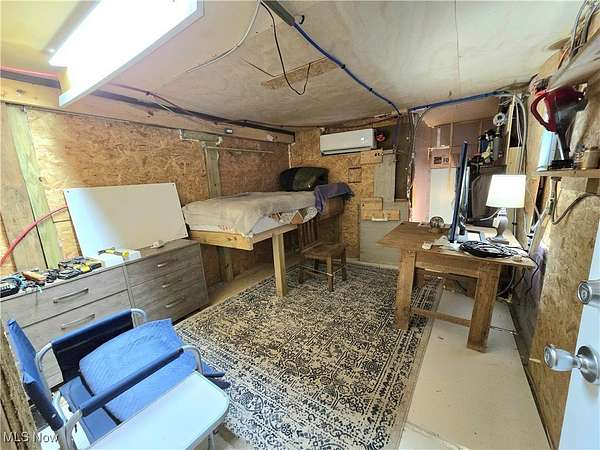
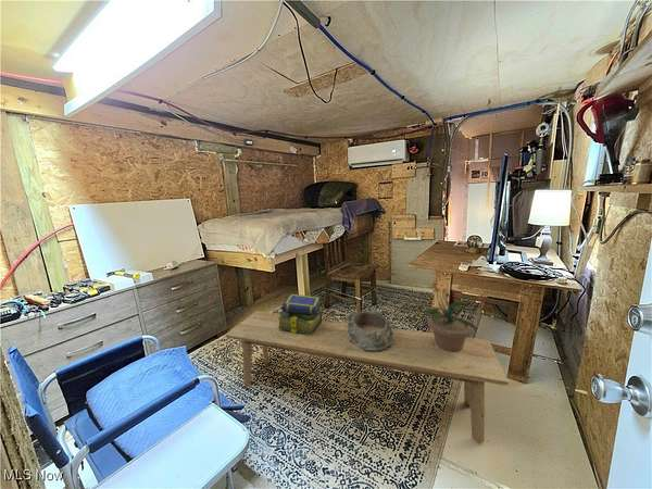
+ stack of books (301, 312)
+ bench (350, 361)
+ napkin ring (369, 325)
+ potted plant (450, 315)
